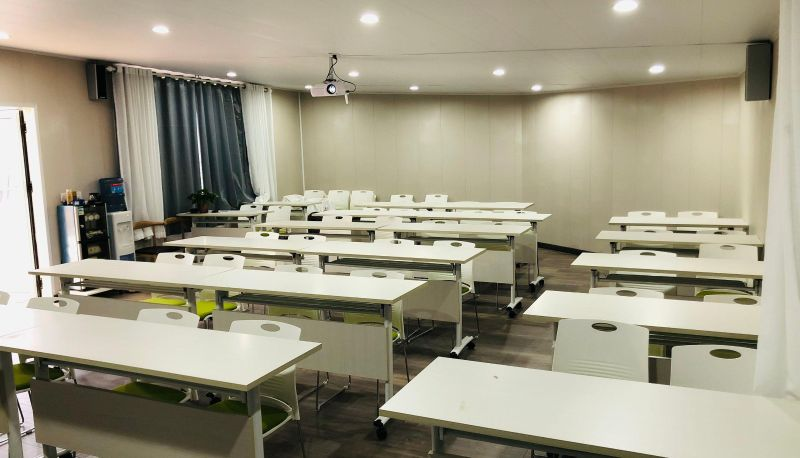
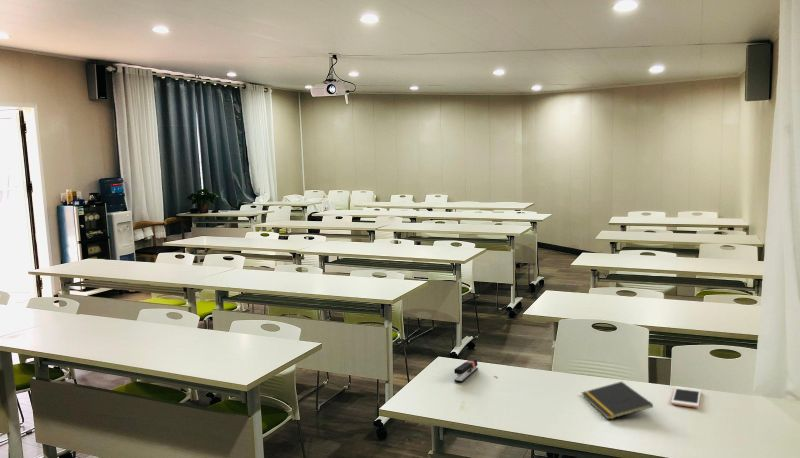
+ cell phone (686, 396)
+ notepad (615, 399)
+ stapler (466, 369)
